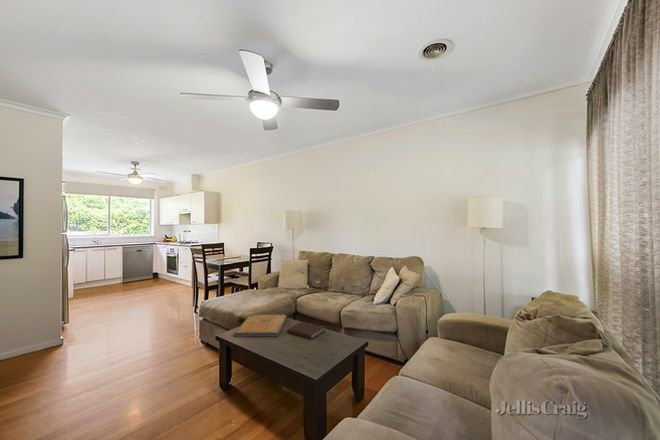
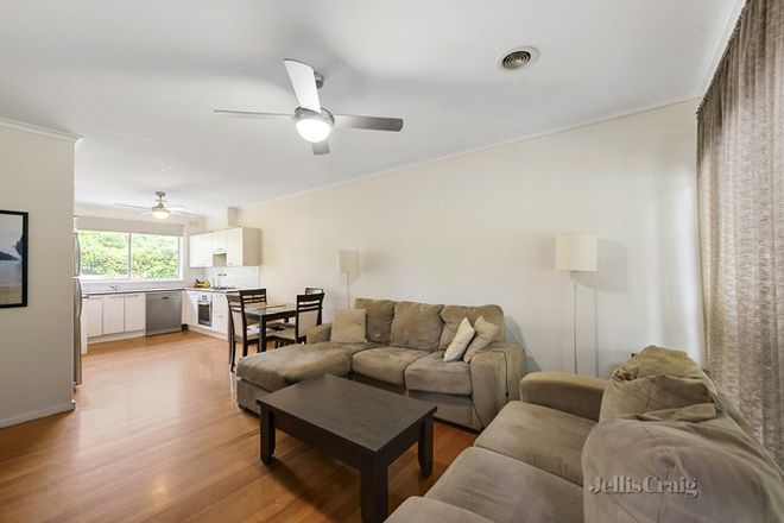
- notebook (306, 330)
- religious icon (262, 324)
